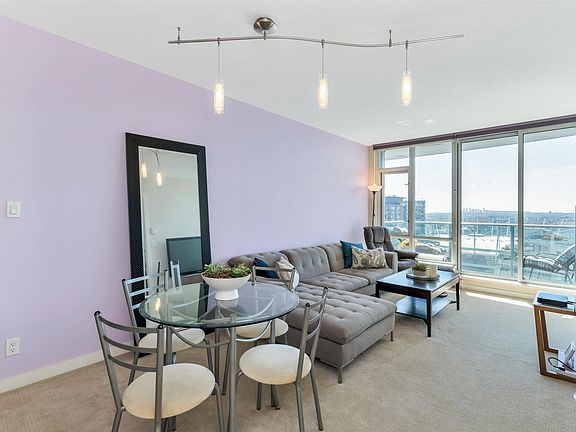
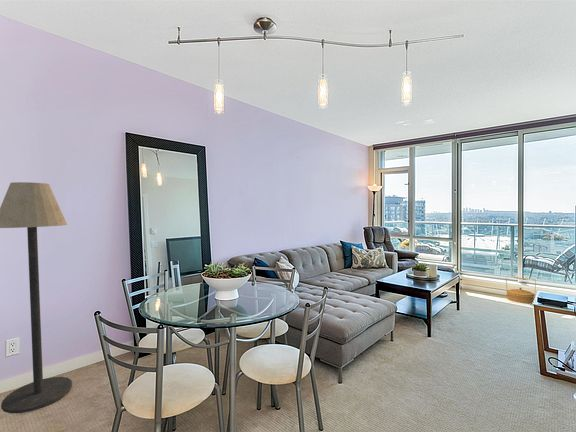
+ floor lamp (34, 290)
+ basket (520, 288)
